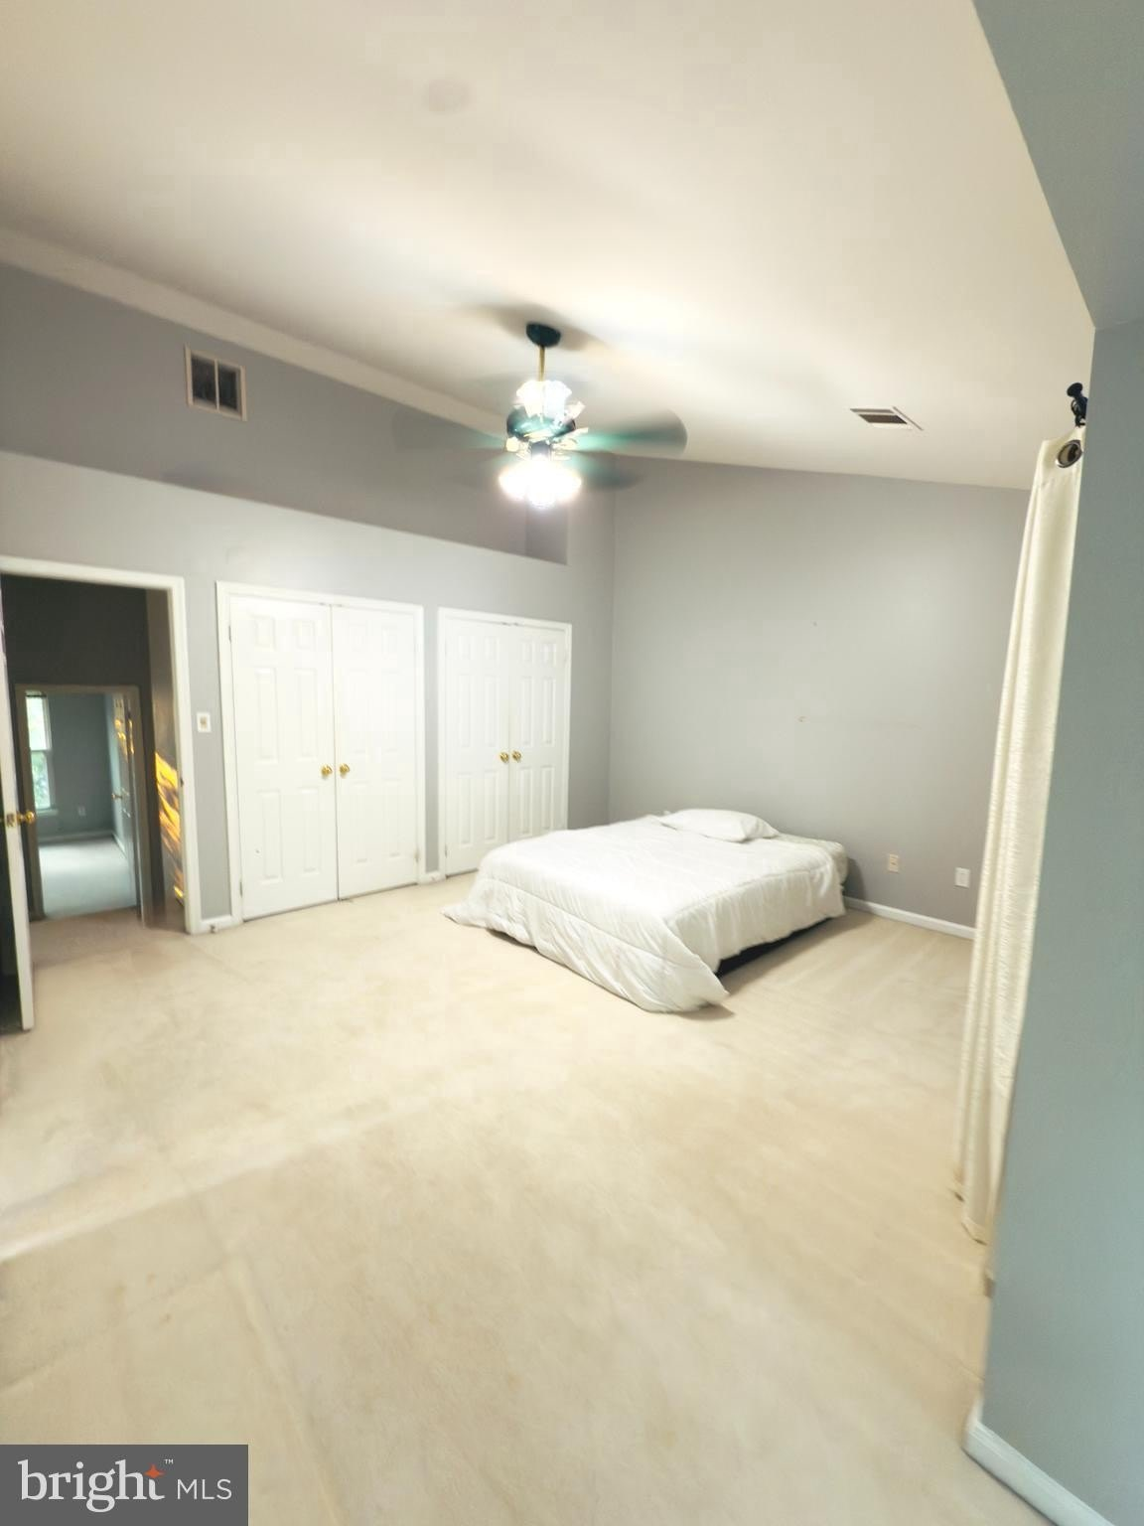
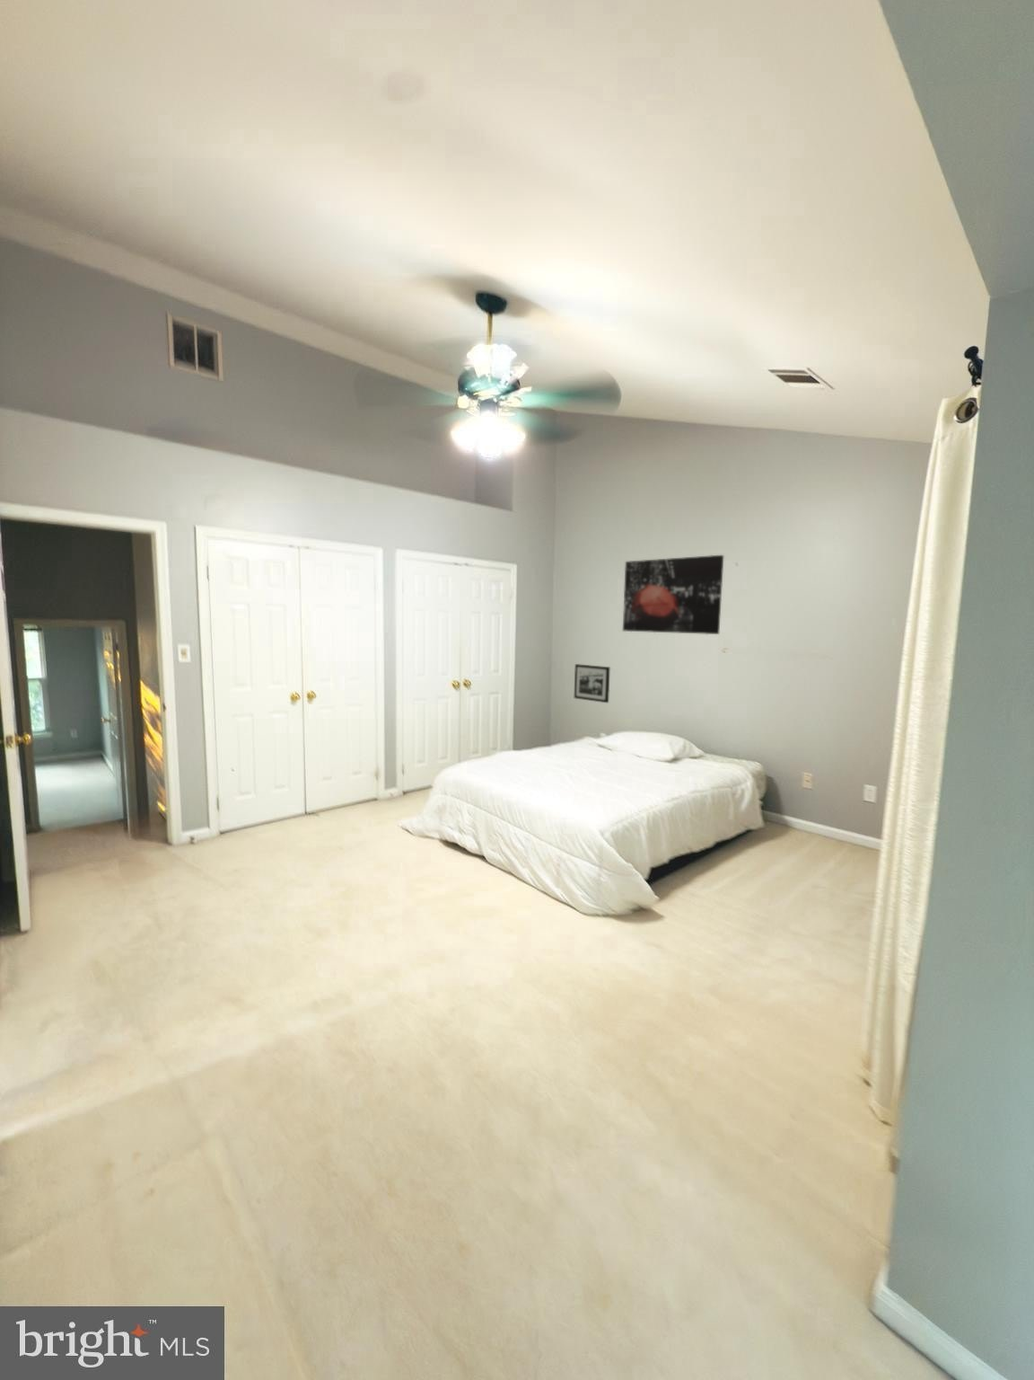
+ picture frame (592, 682)
+ wall art (669, 595)
